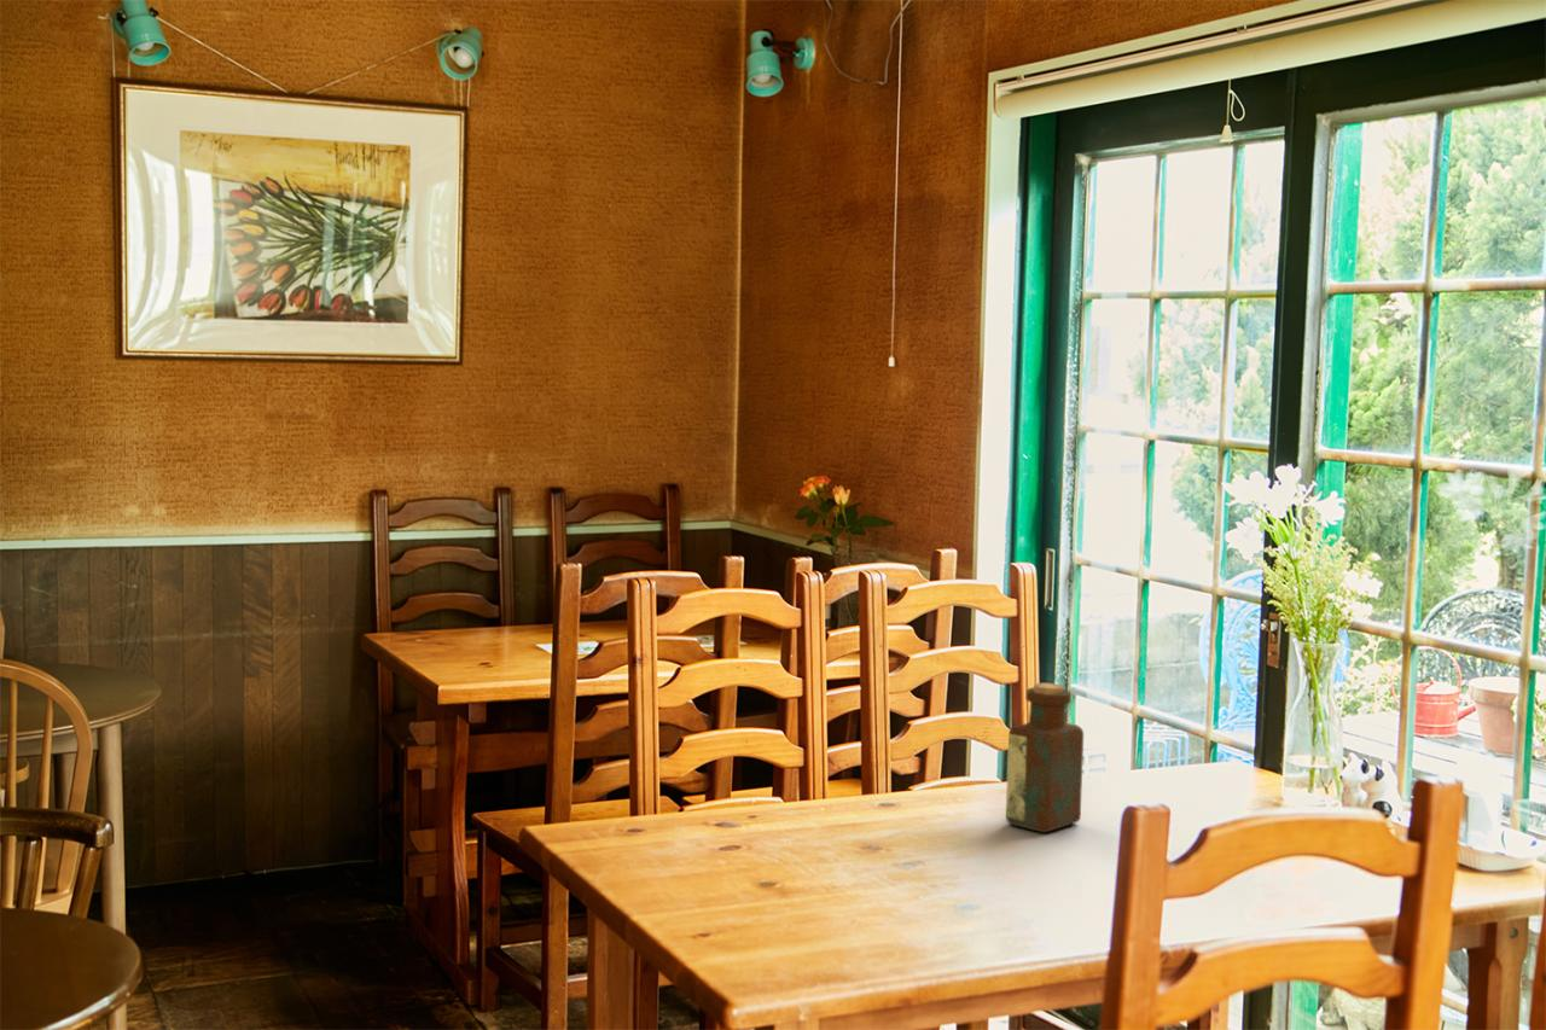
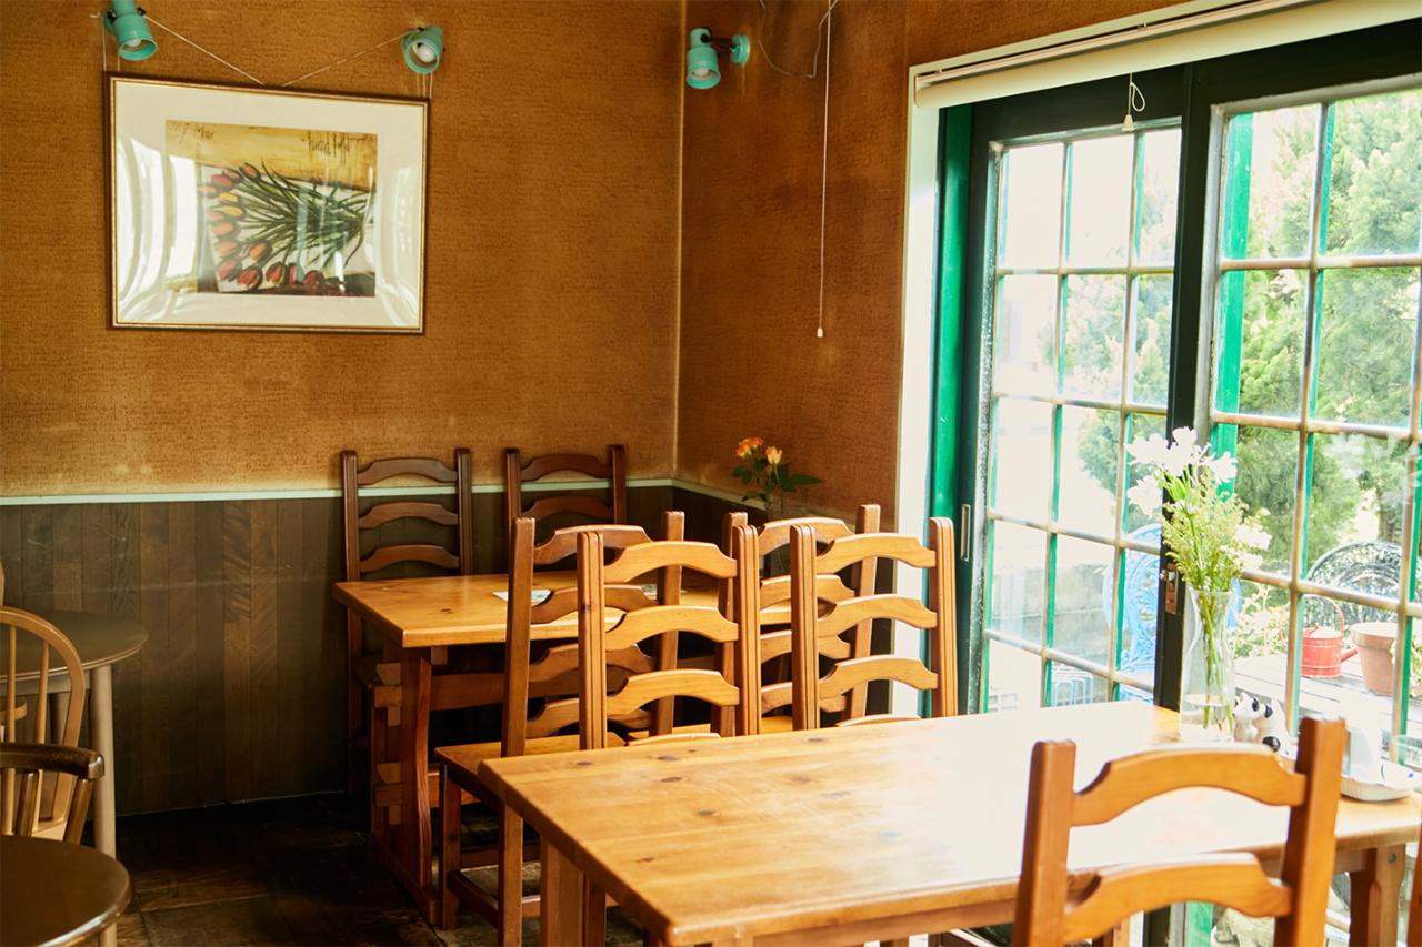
- bottle (1045, 755)
